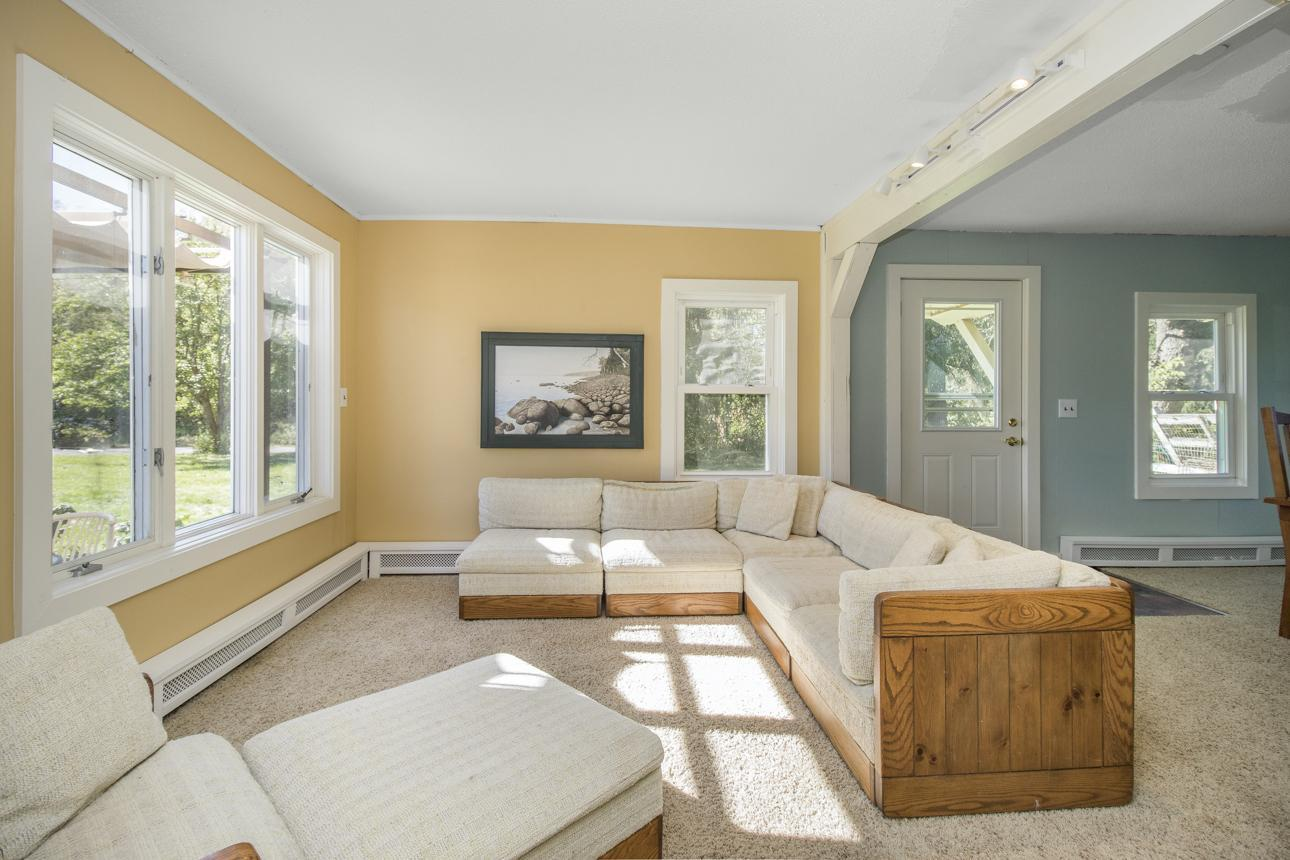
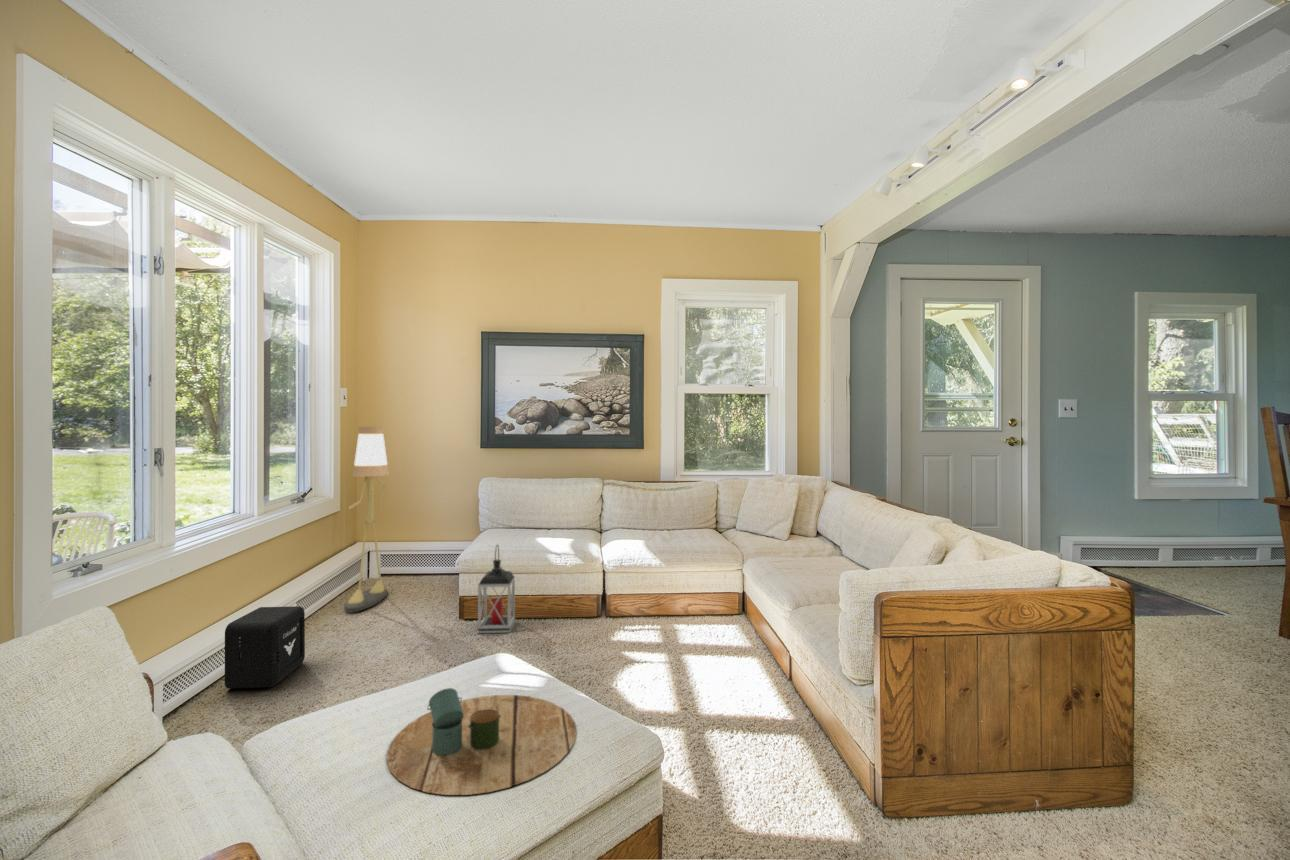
+ lantern (496, 586)
+ air purifier (268, 645)
+ floor lamp (368, 487)
+ decorative tray (485, 710)
